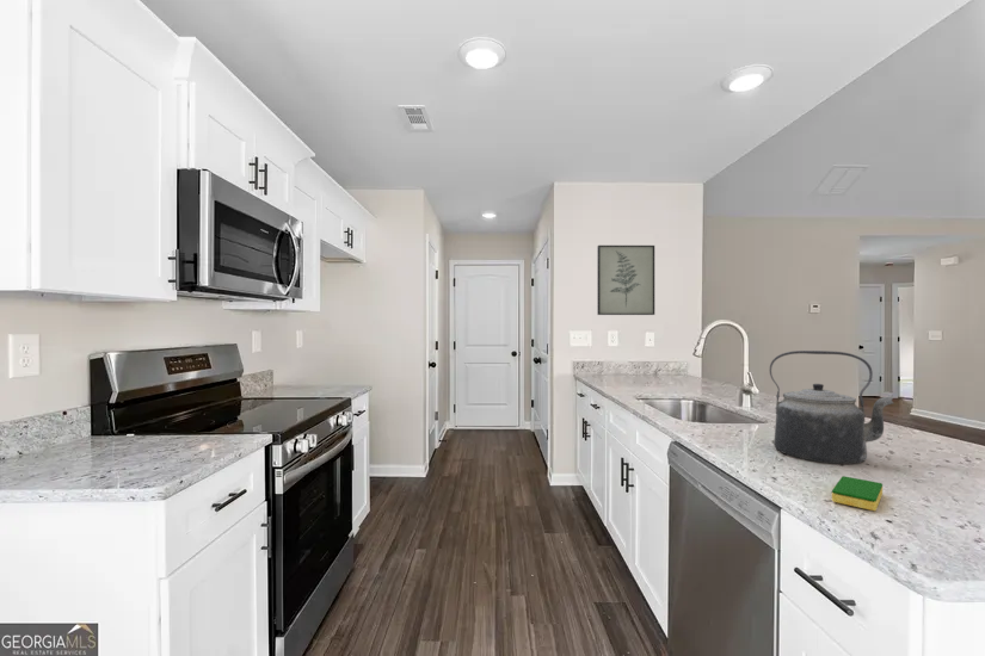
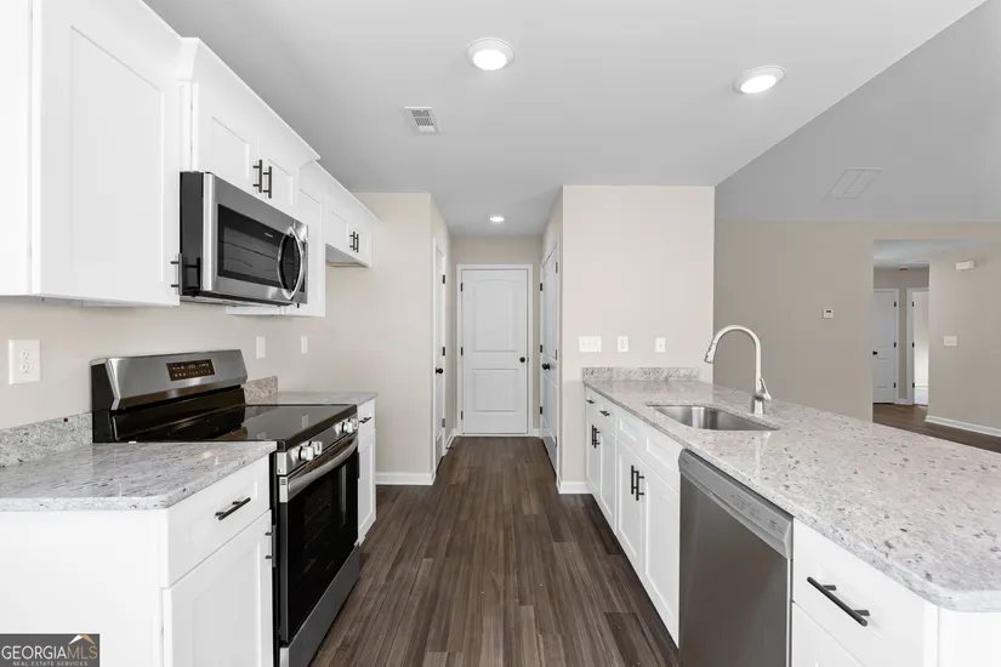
- wall art (626, 279)
- kettle (827, 402)
- dish sponge (857, 491)
